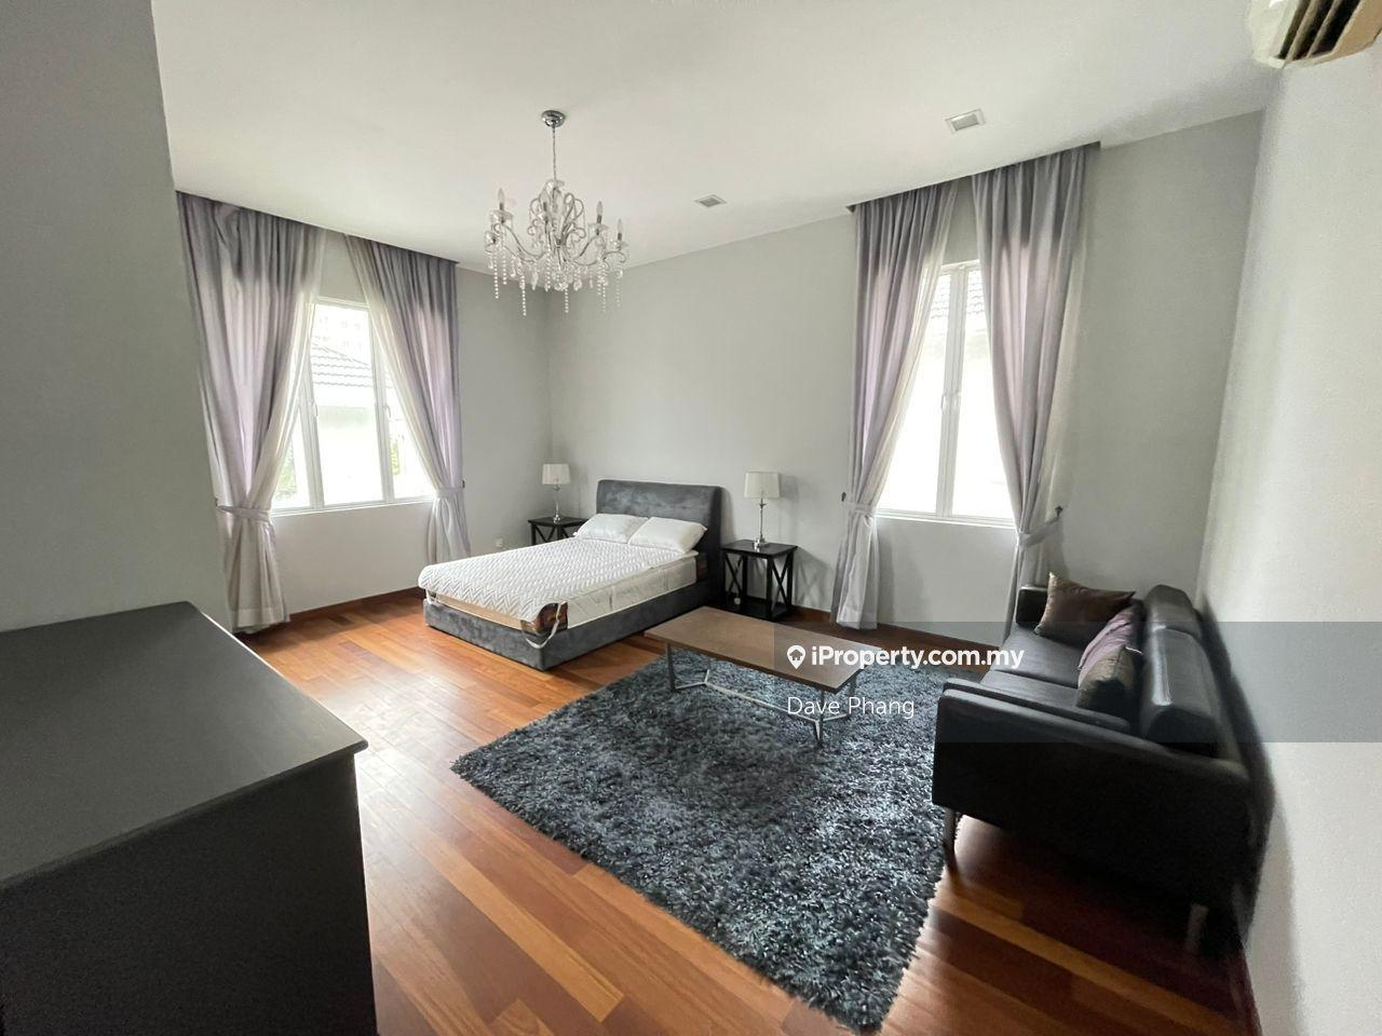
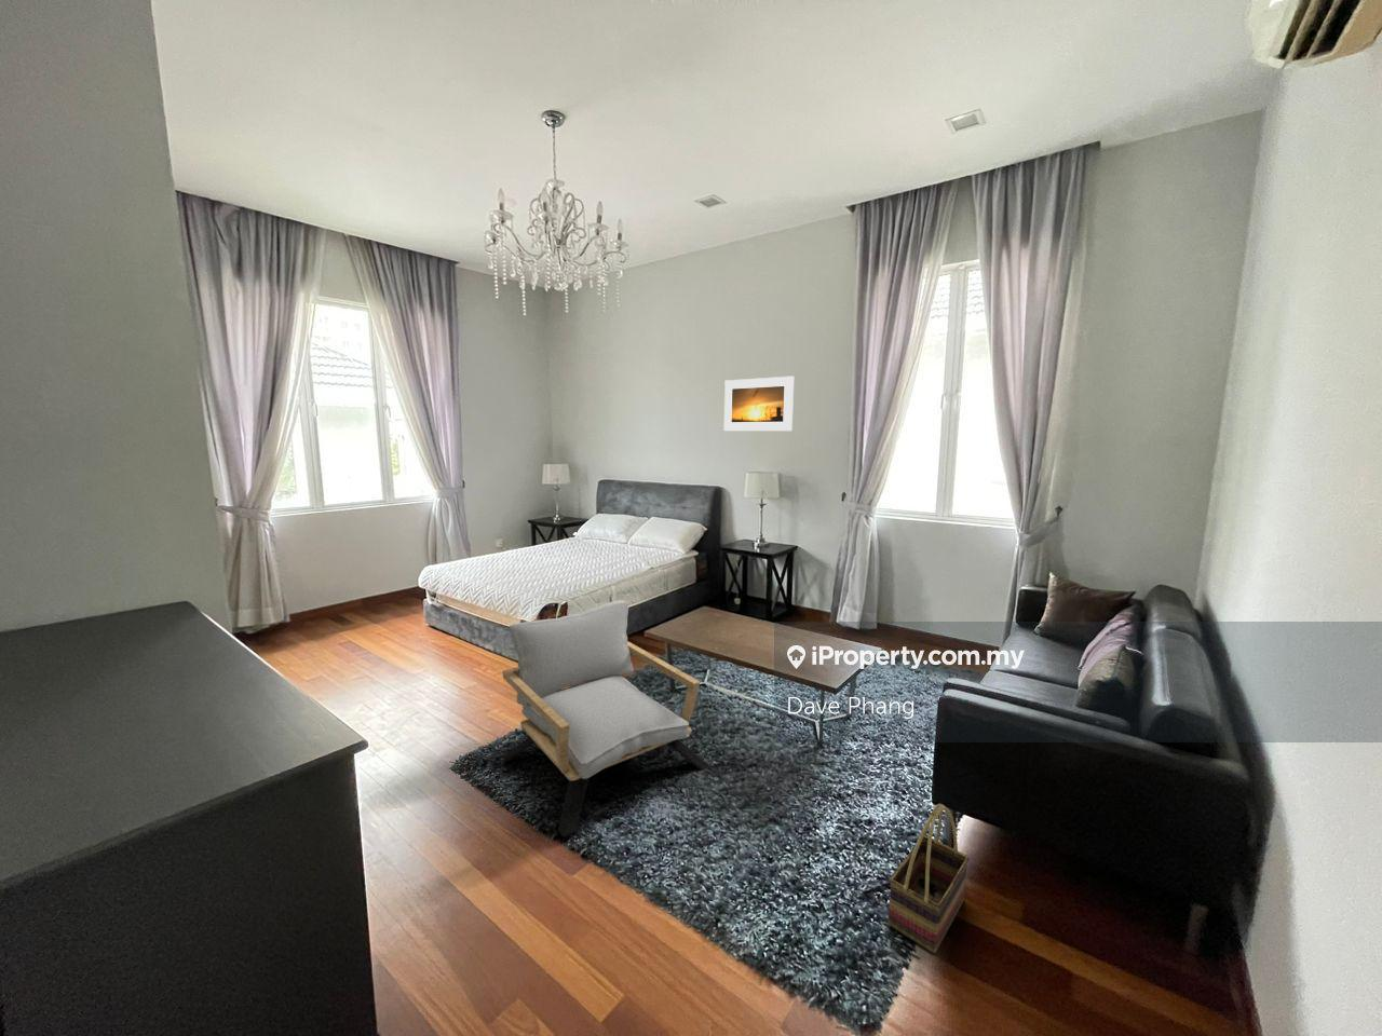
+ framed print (757, 405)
+ armchair (604, 694)
+ basket (930, 860)
